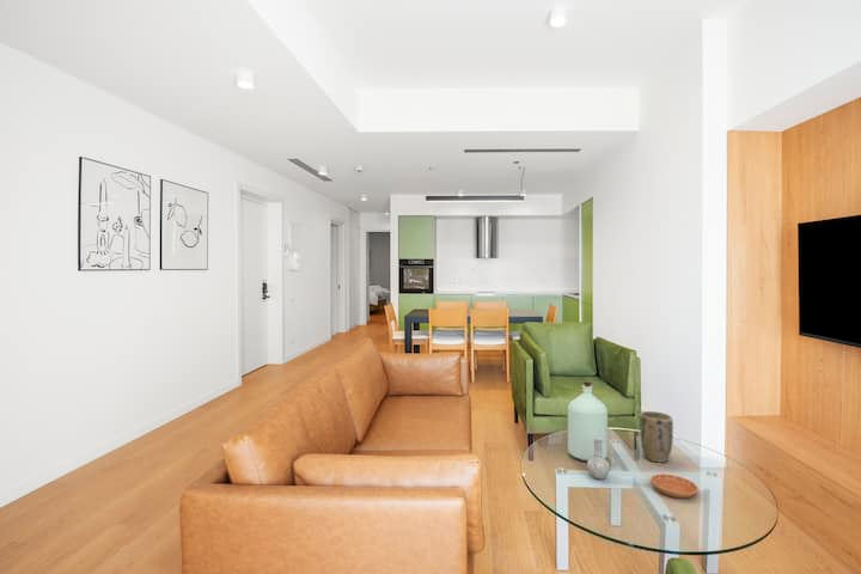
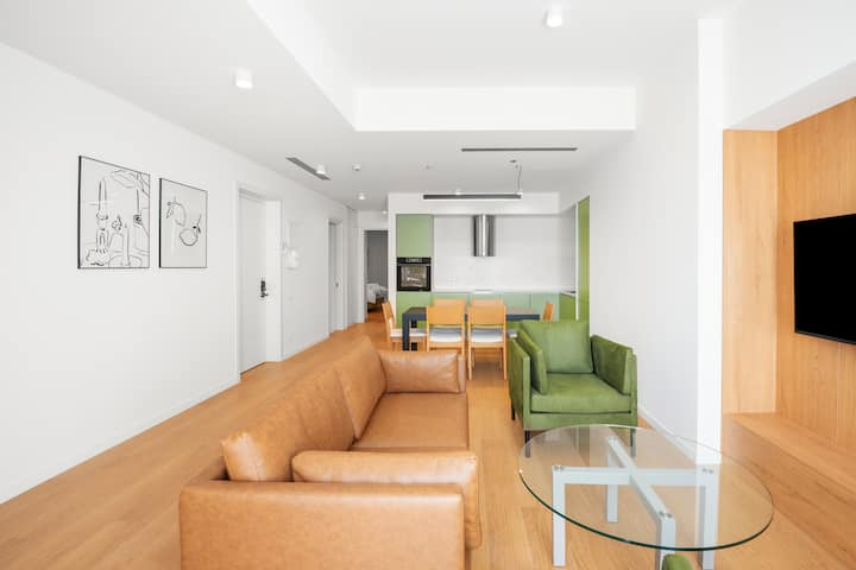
- bottle (591, 425)
- plant pot (655, 436)
- saucer (673, 486)
